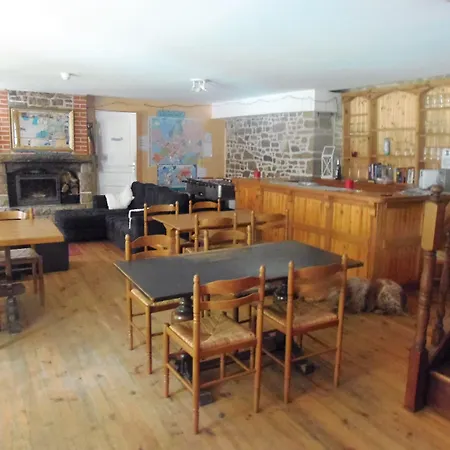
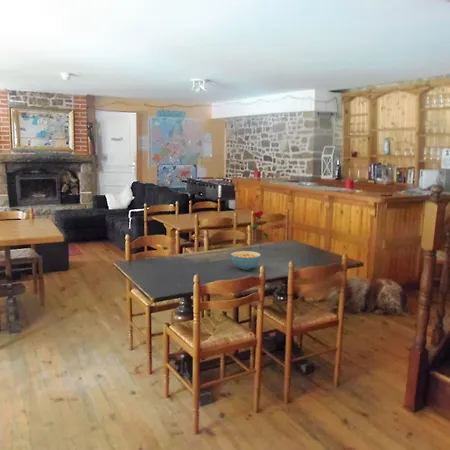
+ flower (255, 227)
+ cereal bowl (245, 261)
